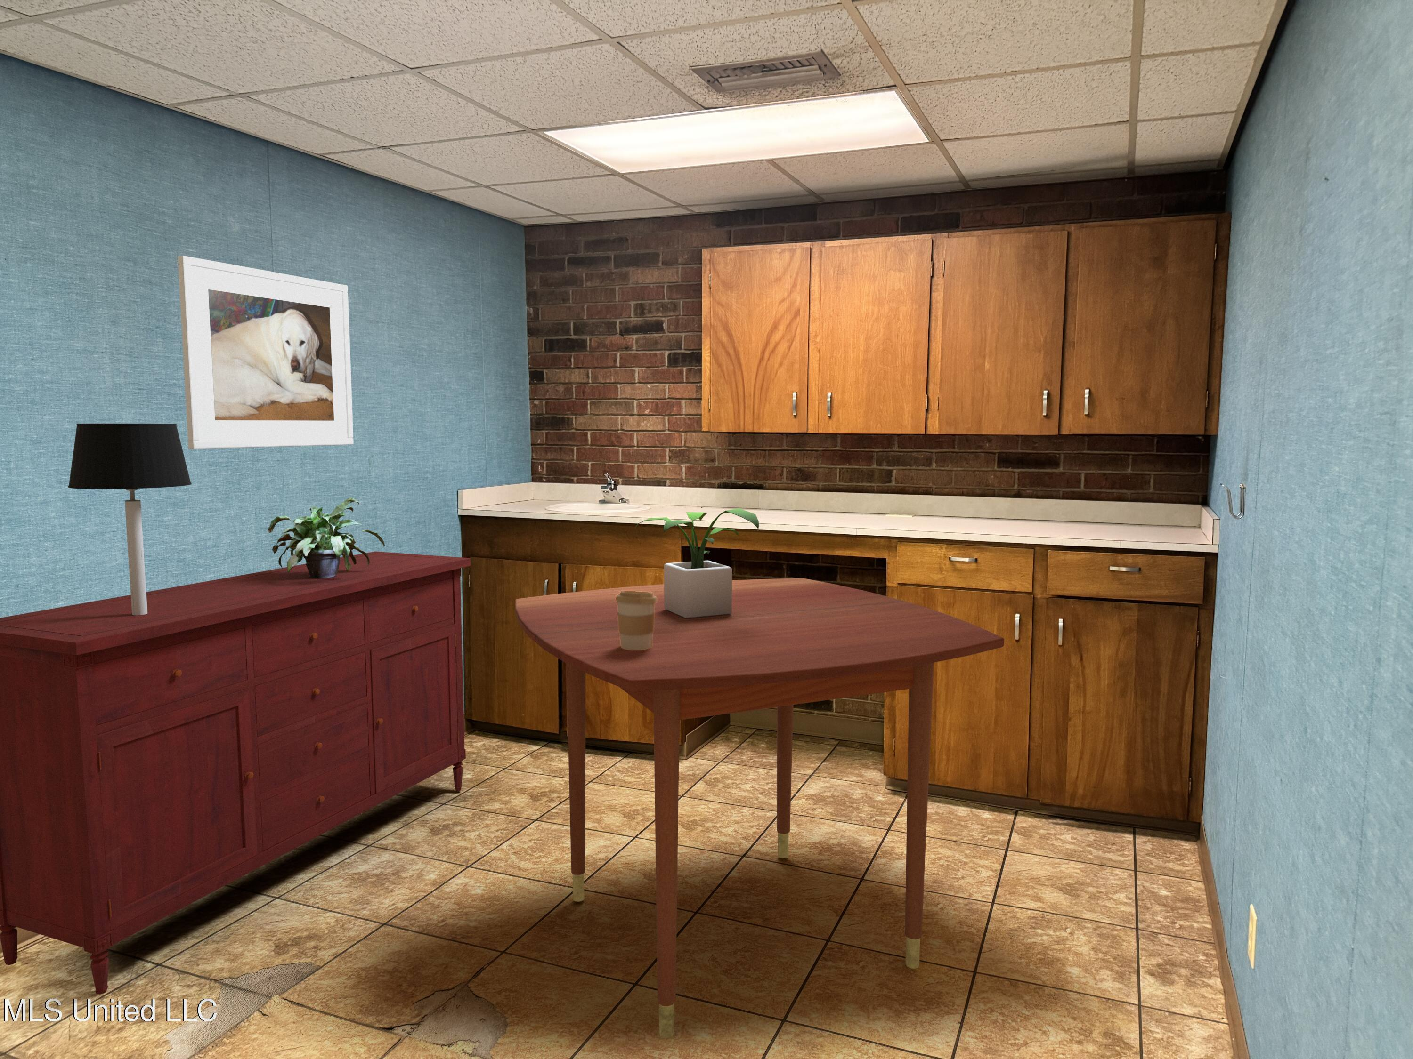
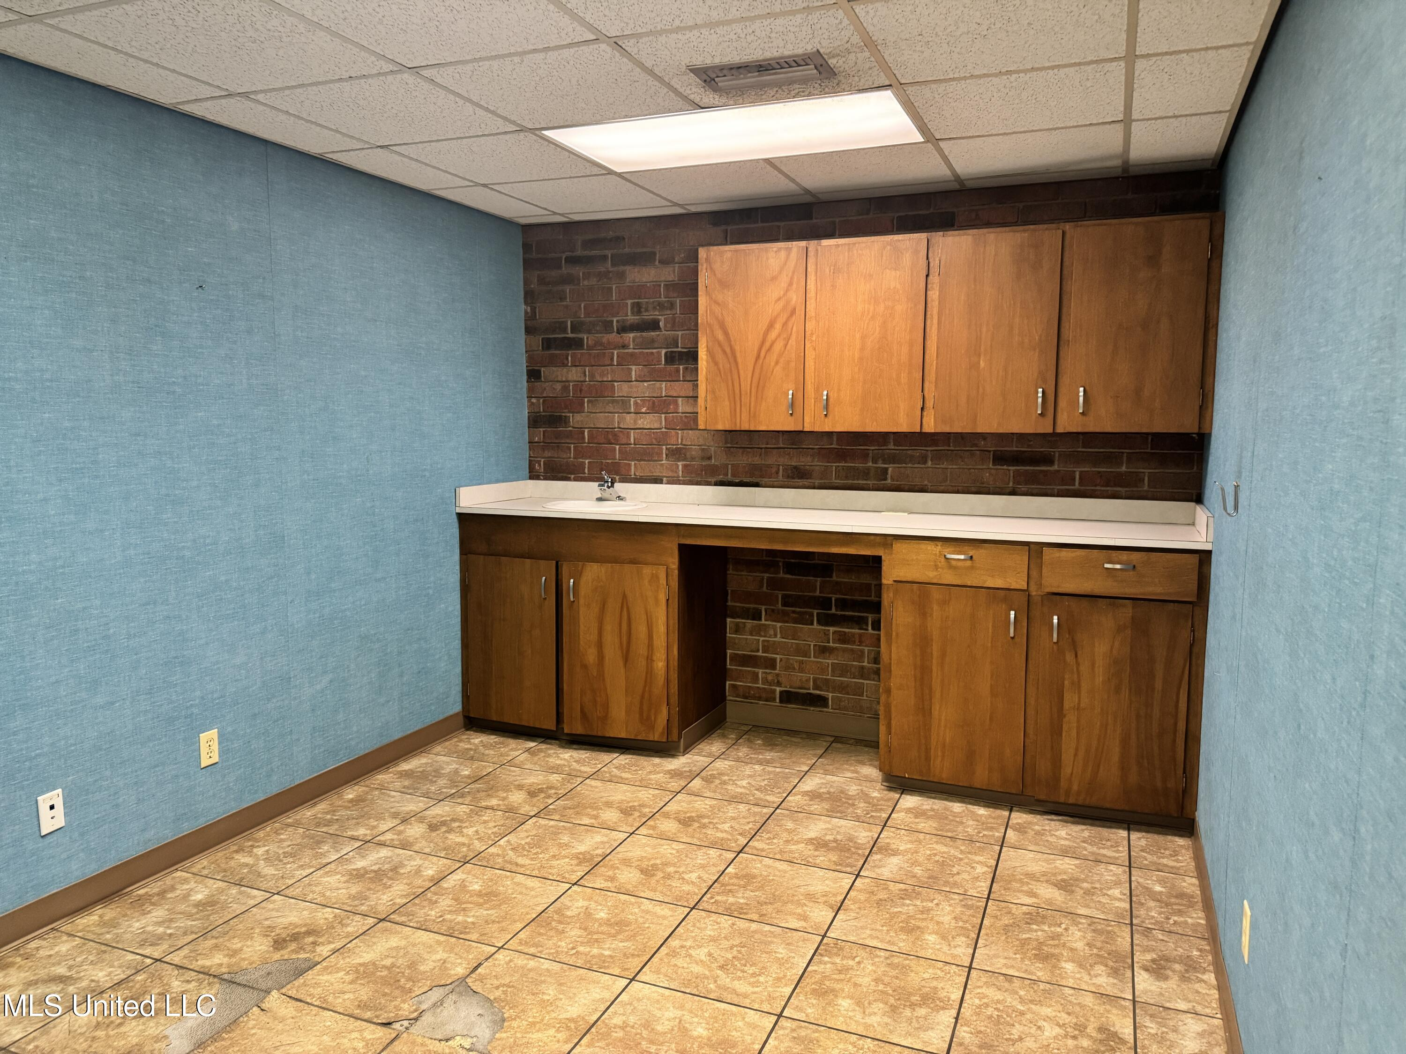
- sideboard (271, 725)
- dining table (777, 776)
- potted plant (700, 560)
- potted plant (326, 537)
- coffee cup (636, 617)
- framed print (275, 360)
- table lamp (134, 519)
